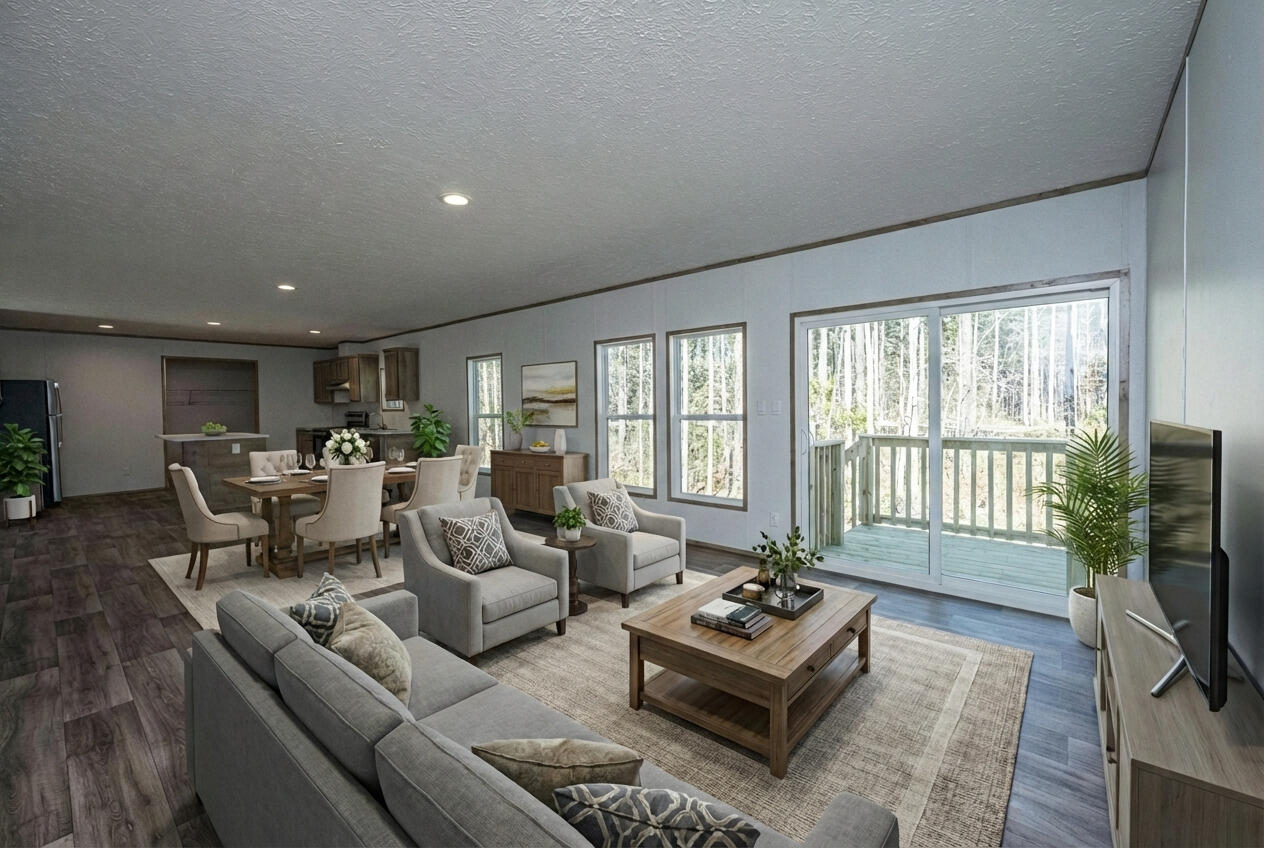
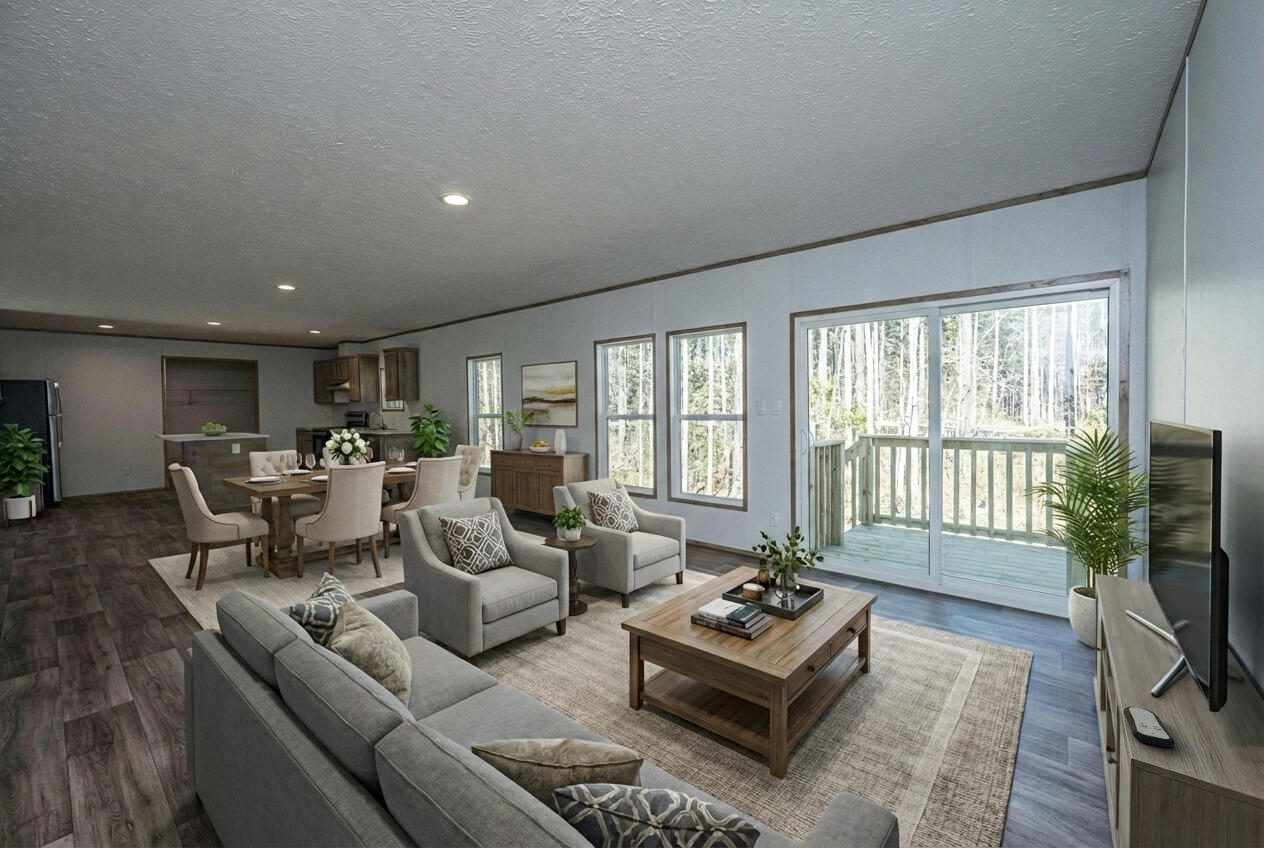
+ remote control (1146, 725)
